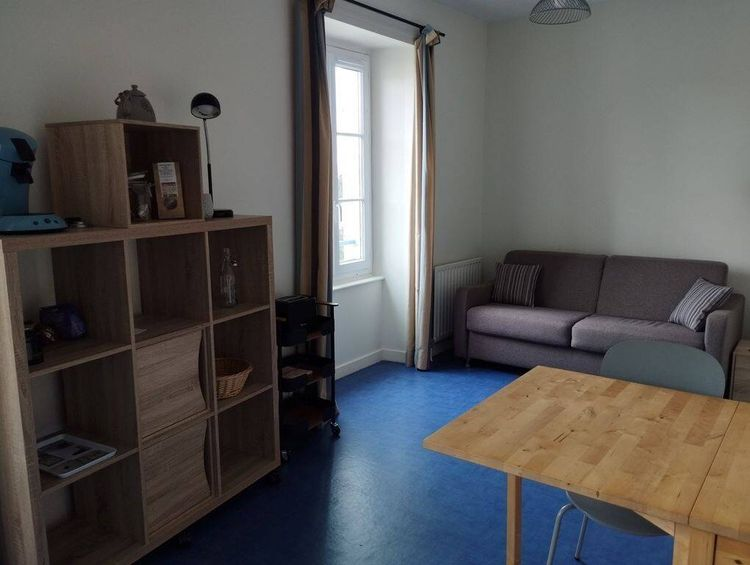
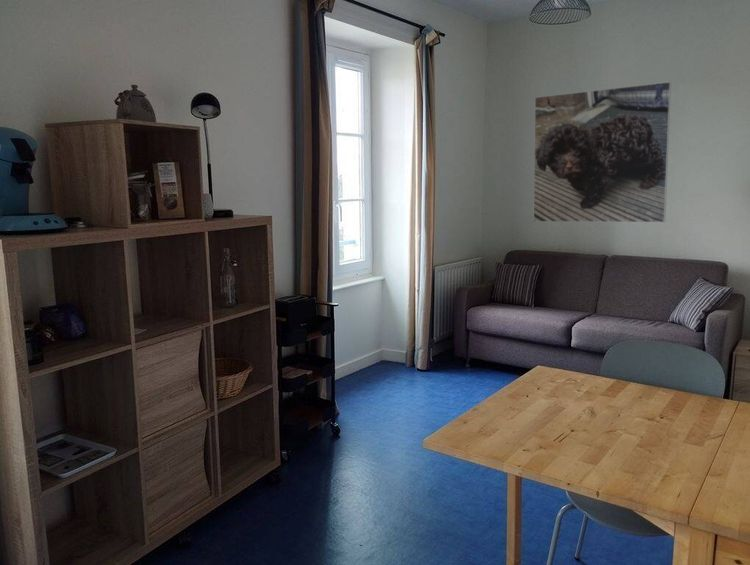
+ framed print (597, 157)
